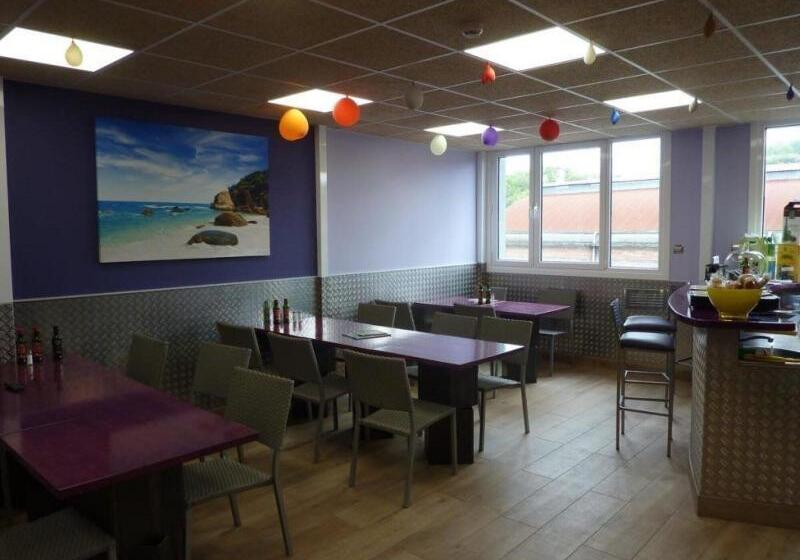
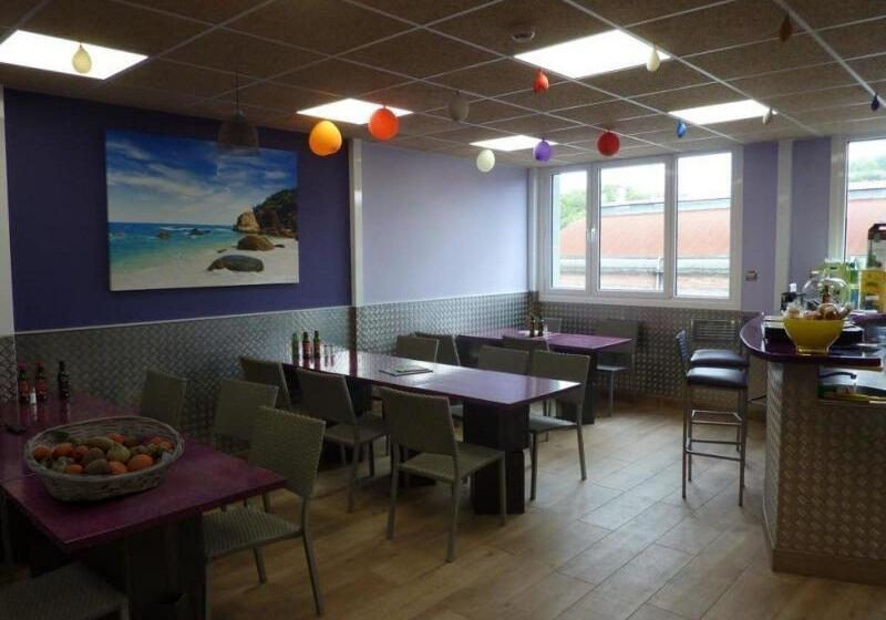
+ pendant lamp (237, 111)
+ fruit basket (107, 456)
